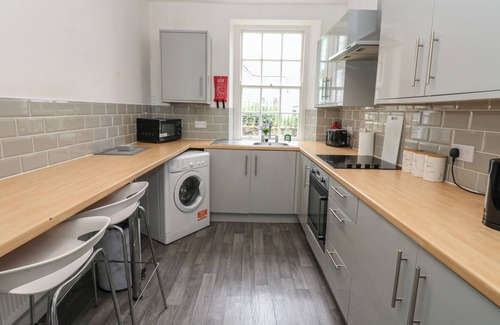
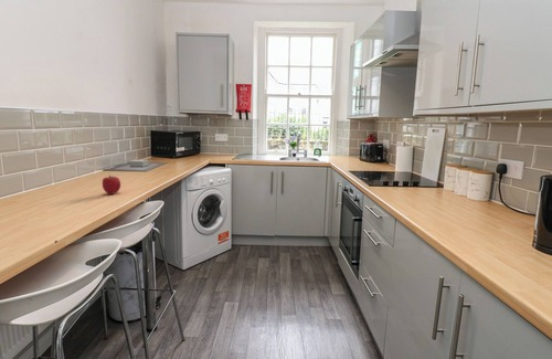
+ fruit (112, 183)
